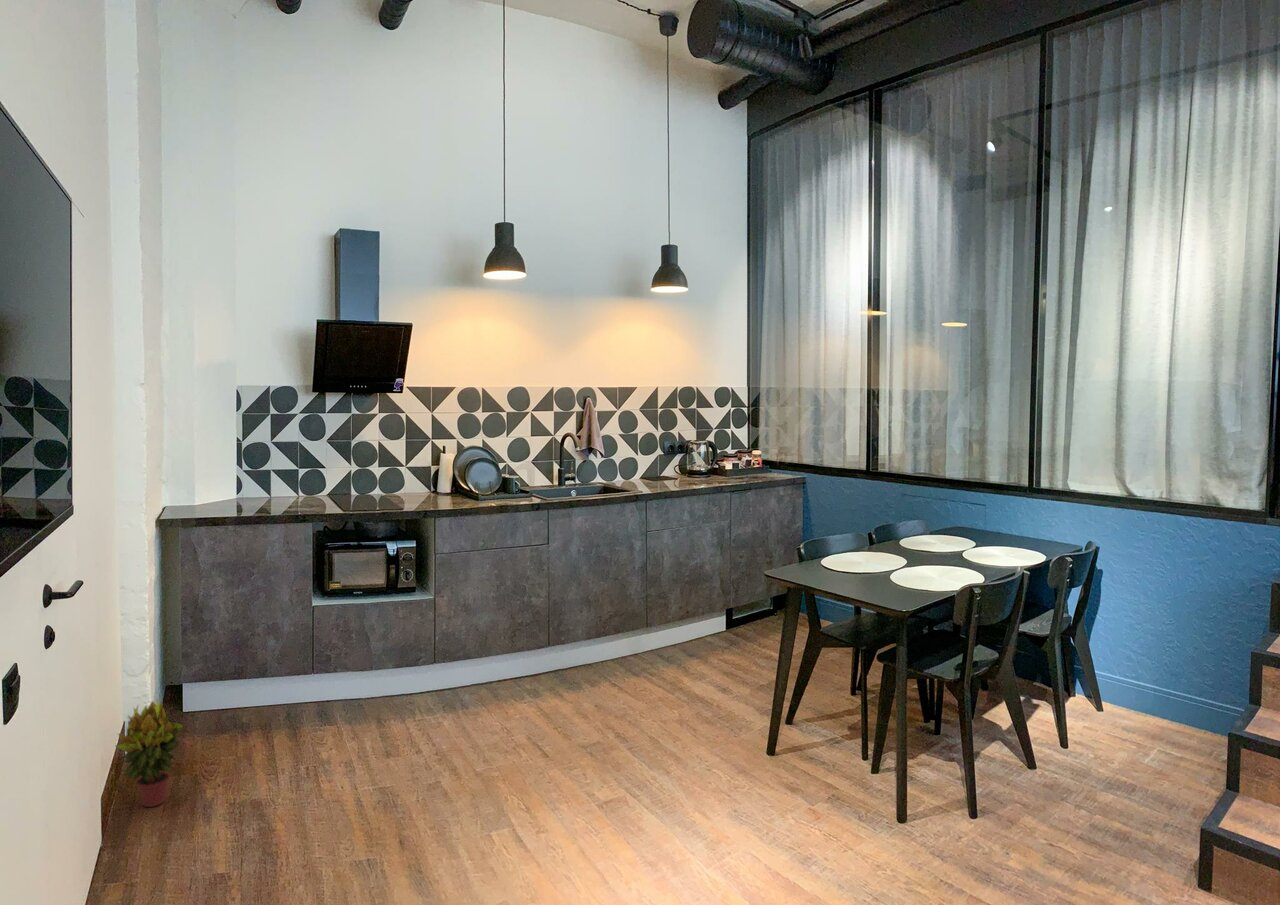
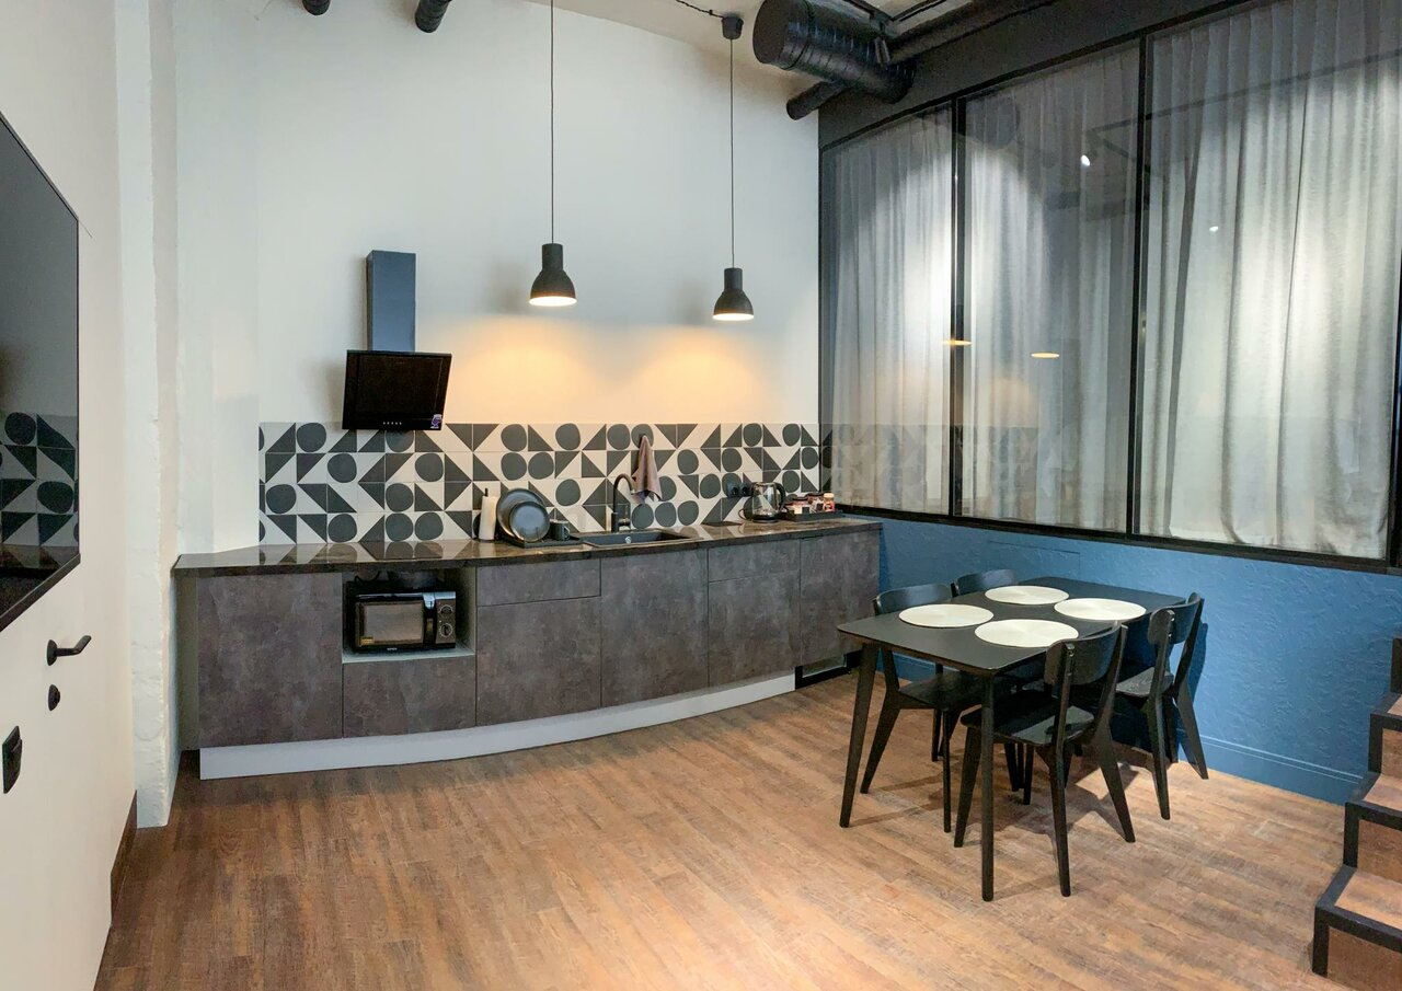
- potted plant (152, 752)
